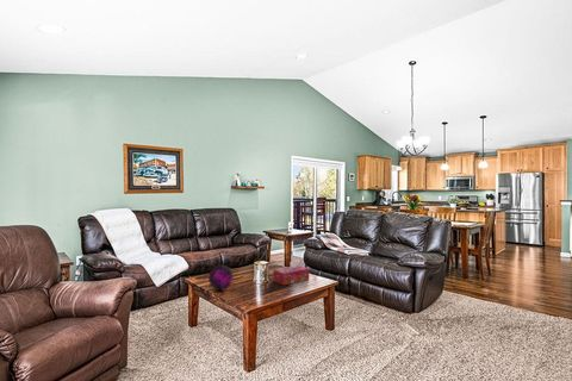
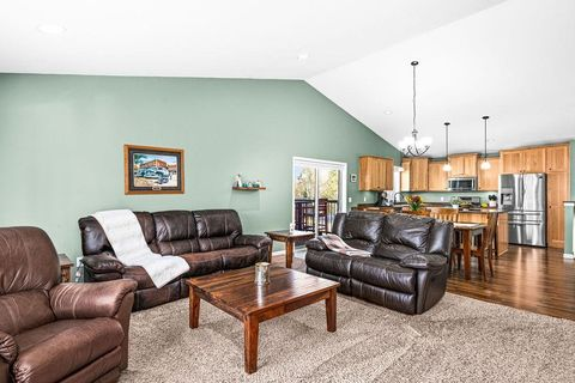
- decorative orb (220, 277)
- tissue box (291, 274)
